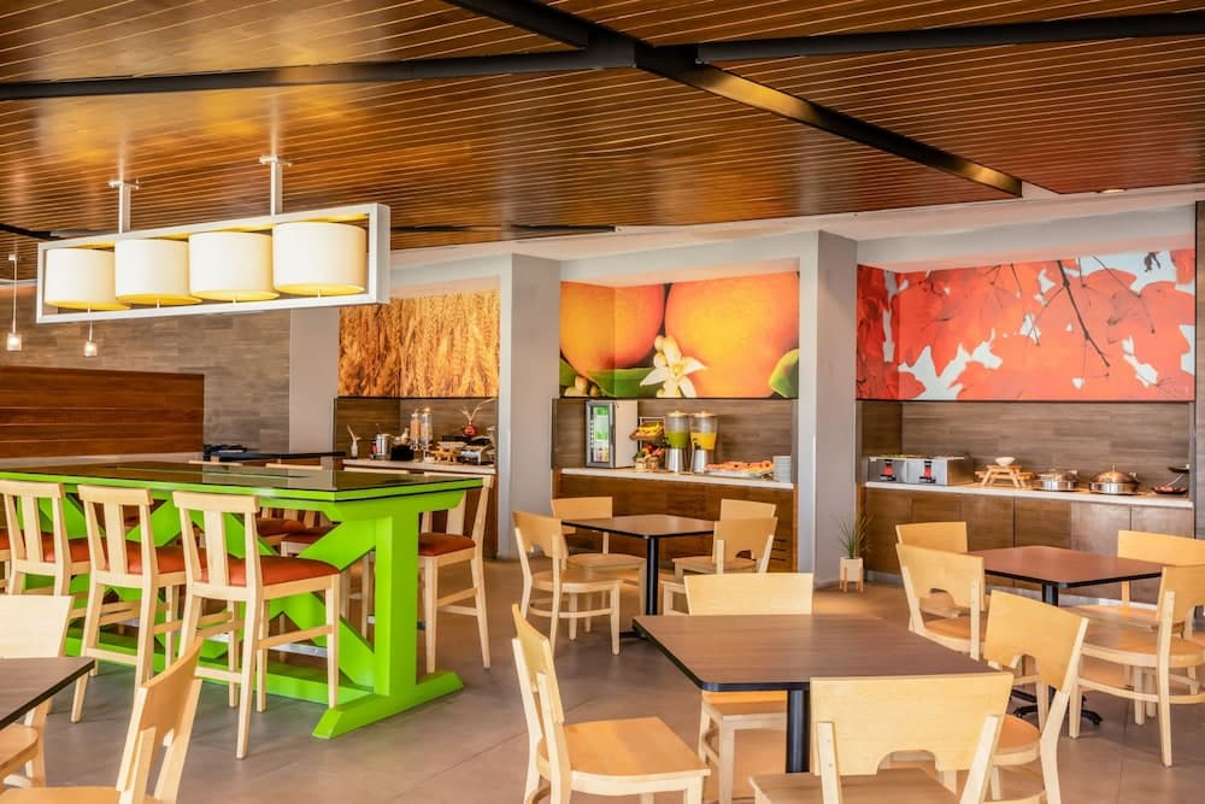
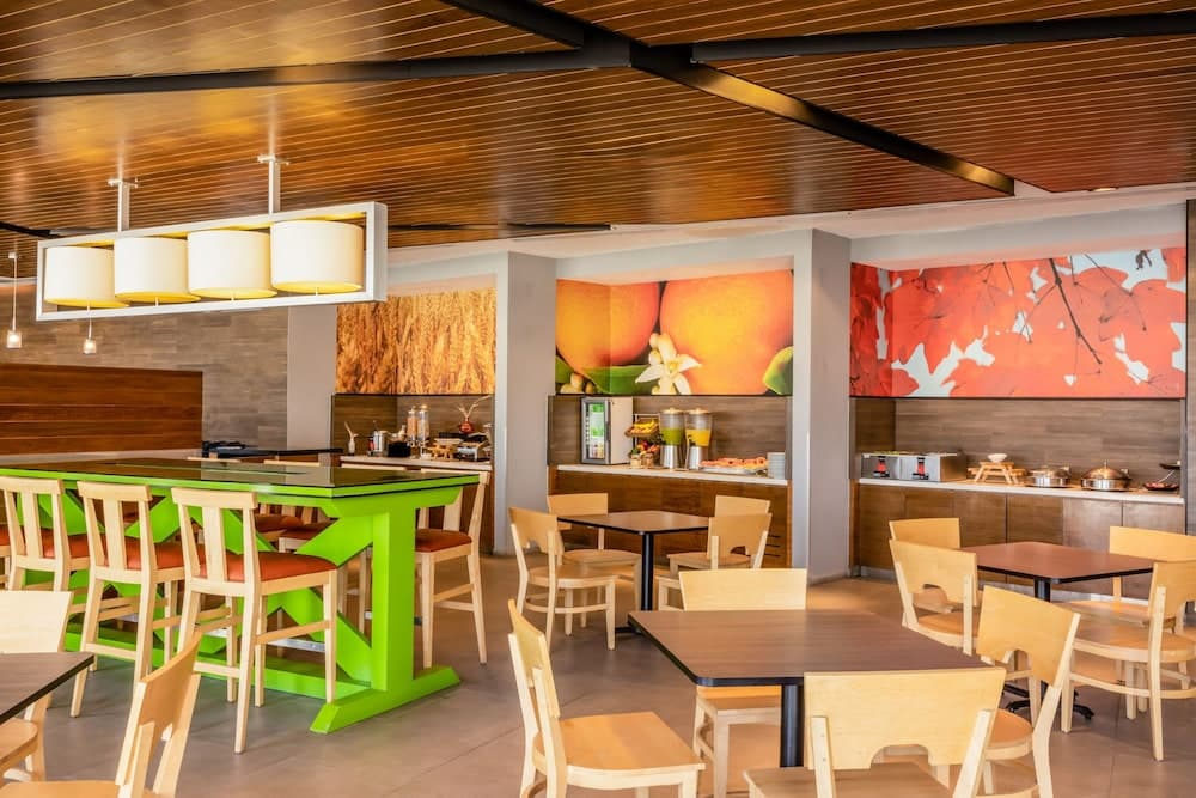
- house plant (851, 547)
